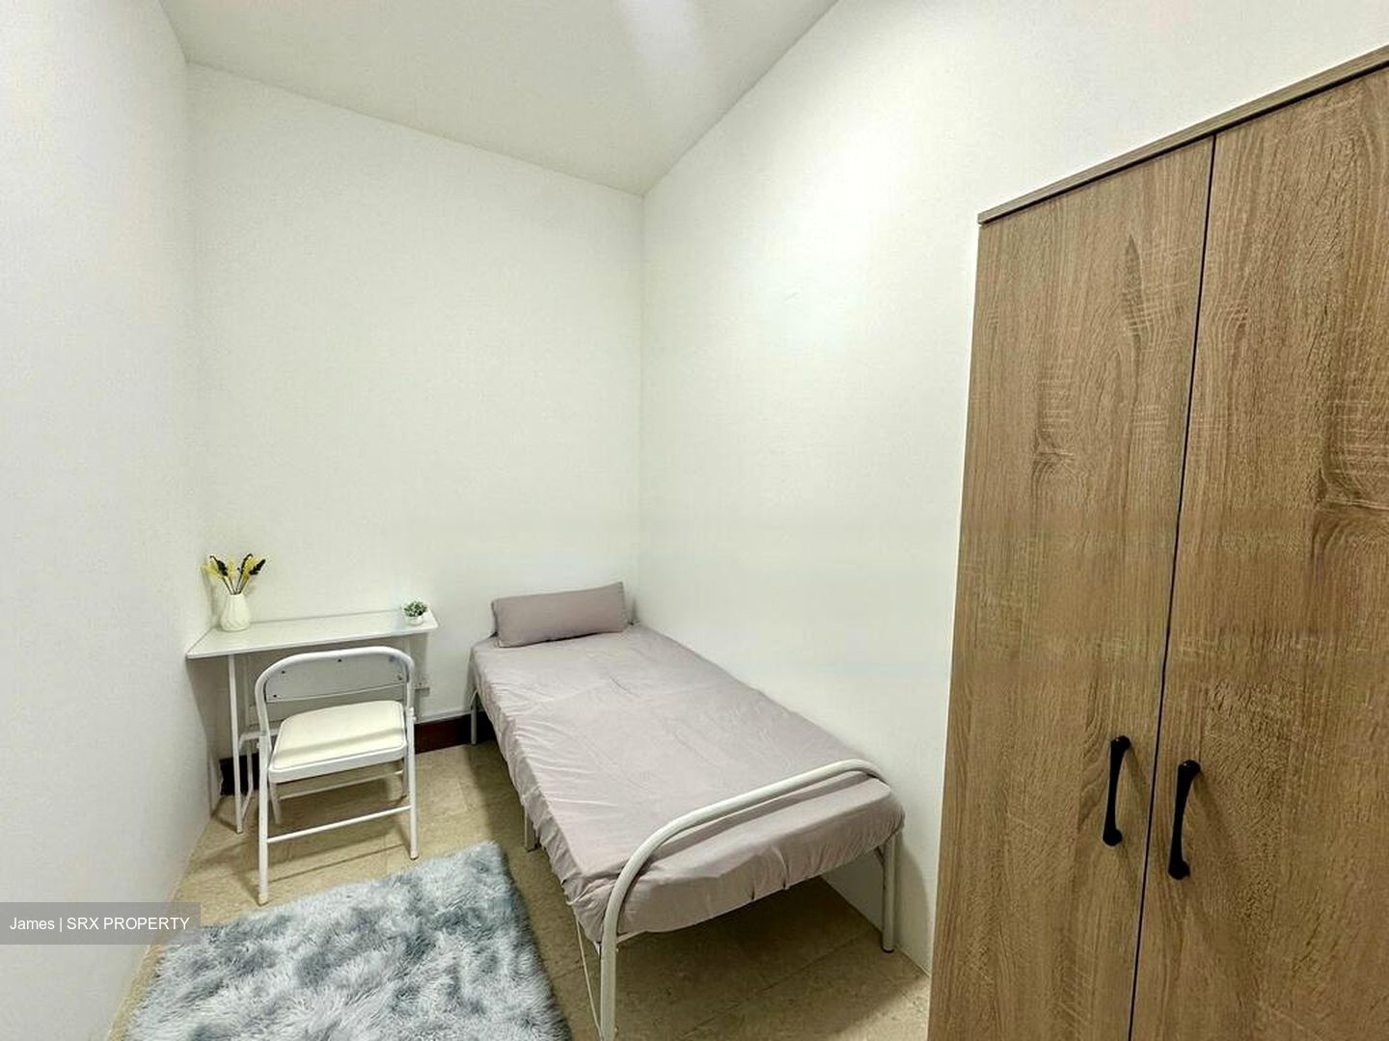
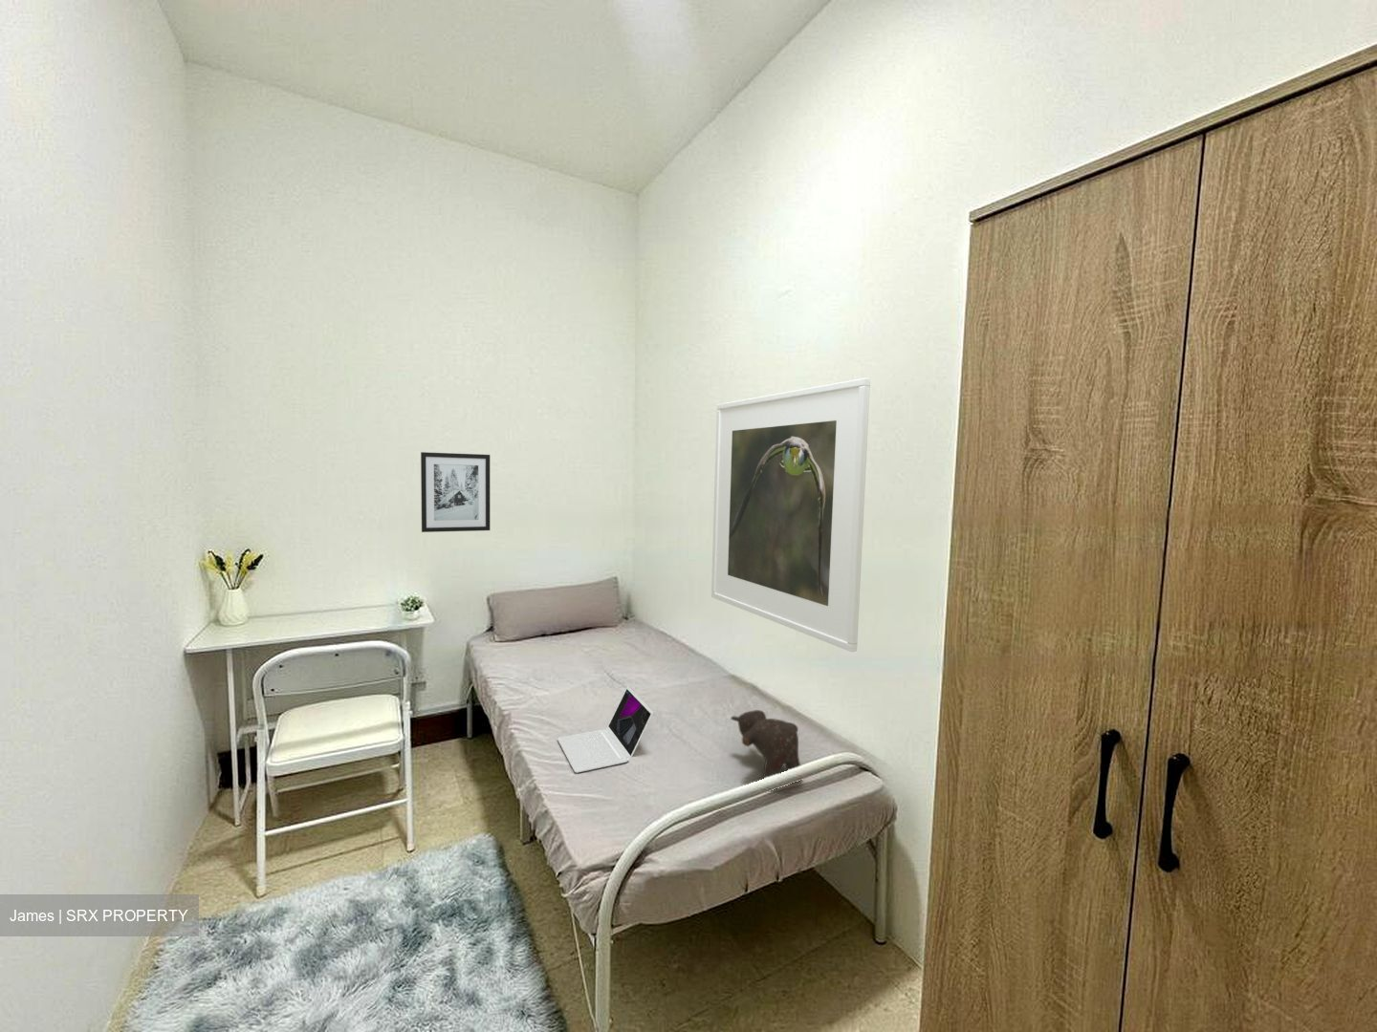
+ stuffed bear (763, 741)
+ wall art (456, 492)
+ laptop (608, 724)
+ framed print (775, 507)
